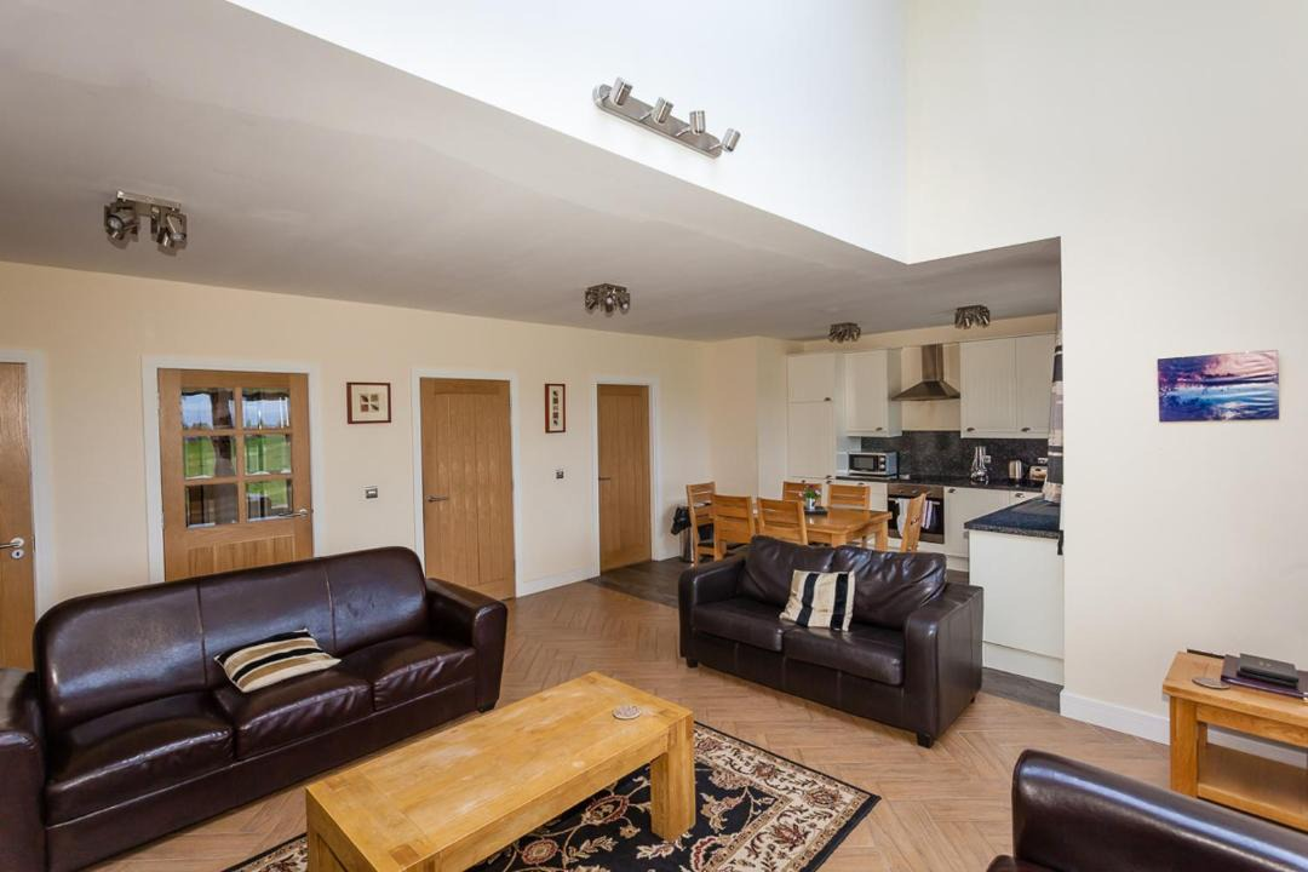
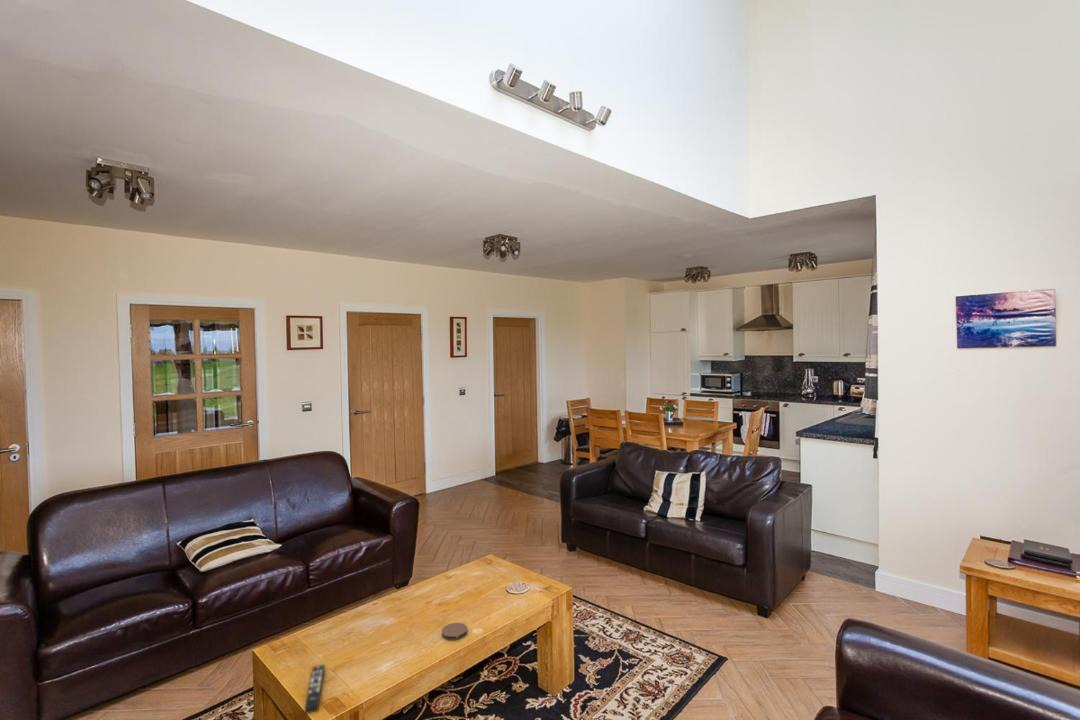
+ coaster (454, 631)
+ remote control (315, 687)
